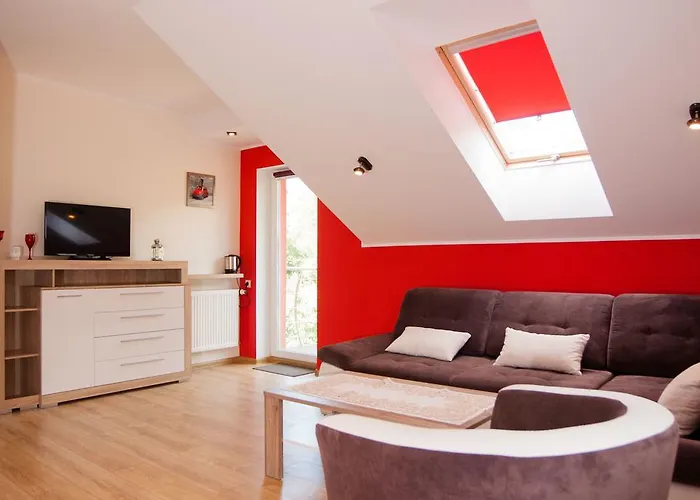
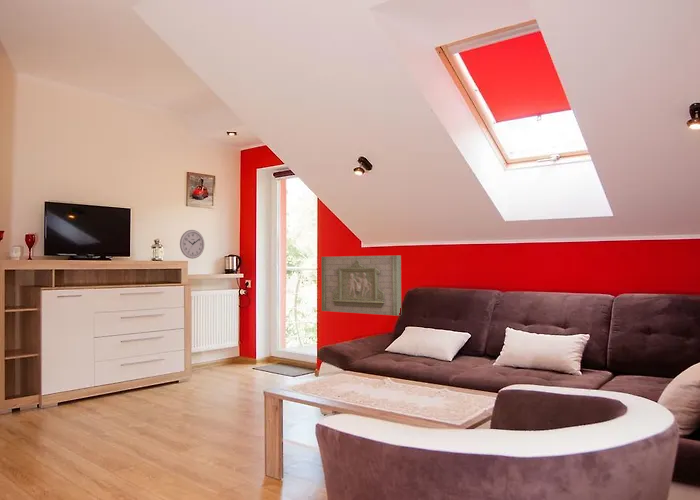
+ wall clock (192, 244)
+ decorative wall panel (358, 284)
